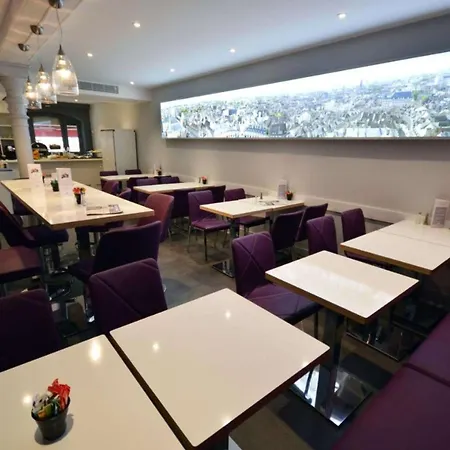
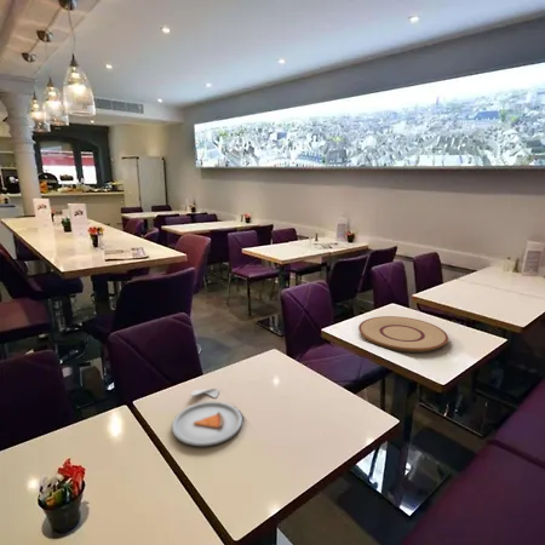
+ dinner plate (207, 413)
+ plate (401, 333)
